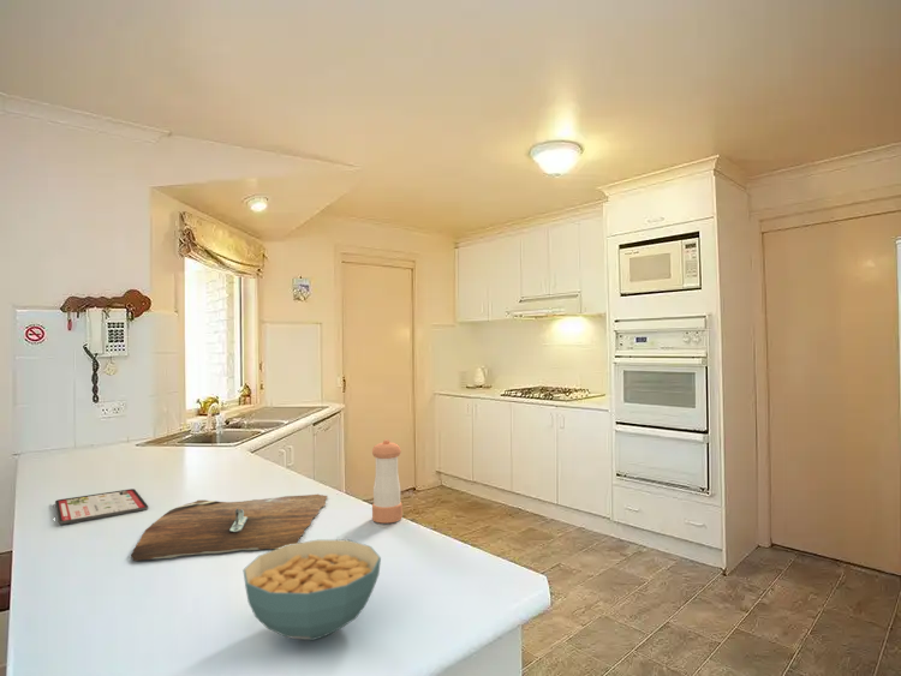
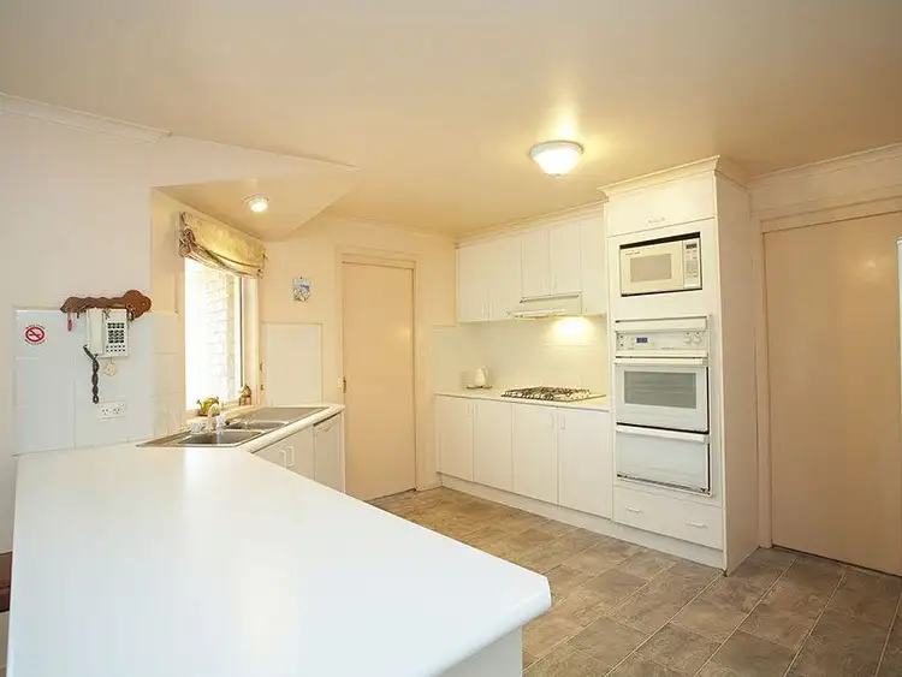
- cereal bowl (314, 596)
- pepper shaker (387, 478)
- cutting board (233, 513)
- tablet (99, 504)
